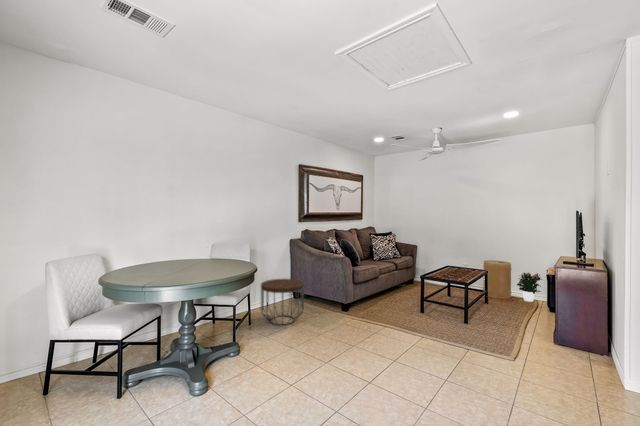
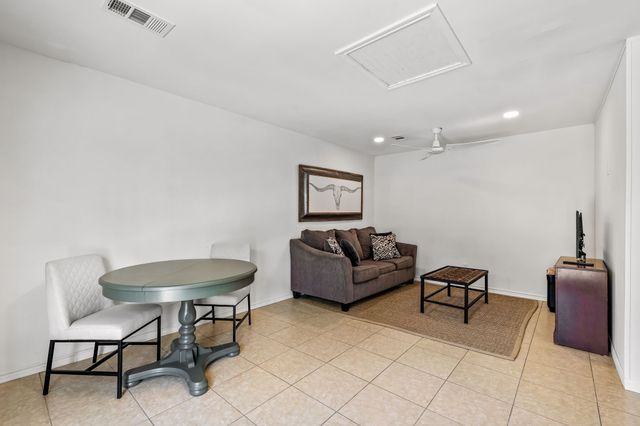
- basket (497, 278)
- potted flower (529, 286)
- side table (282, 301)
